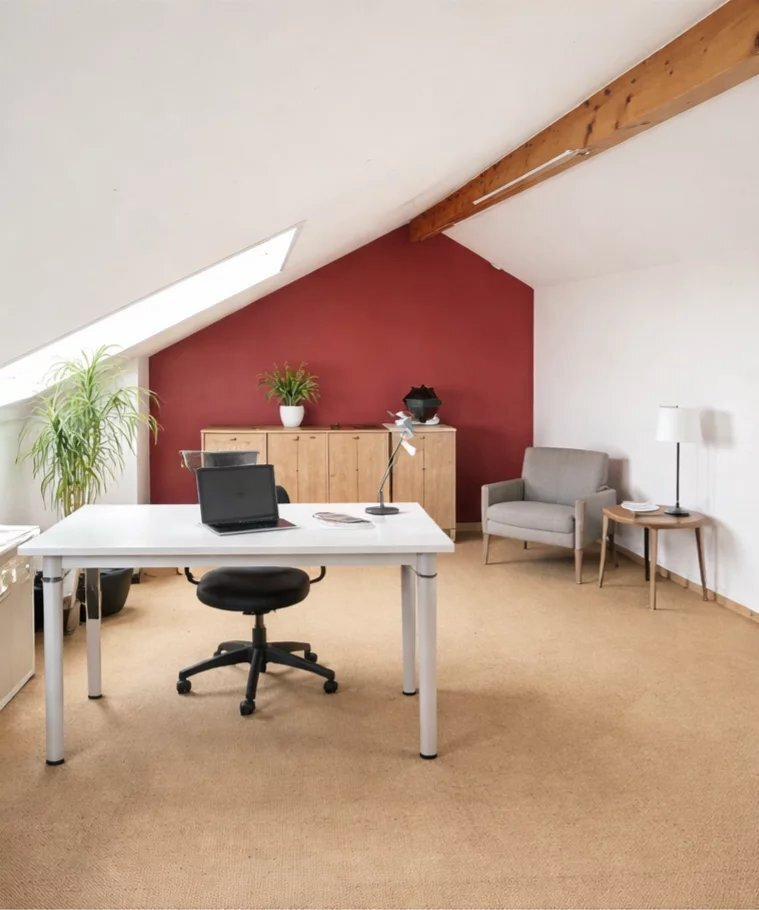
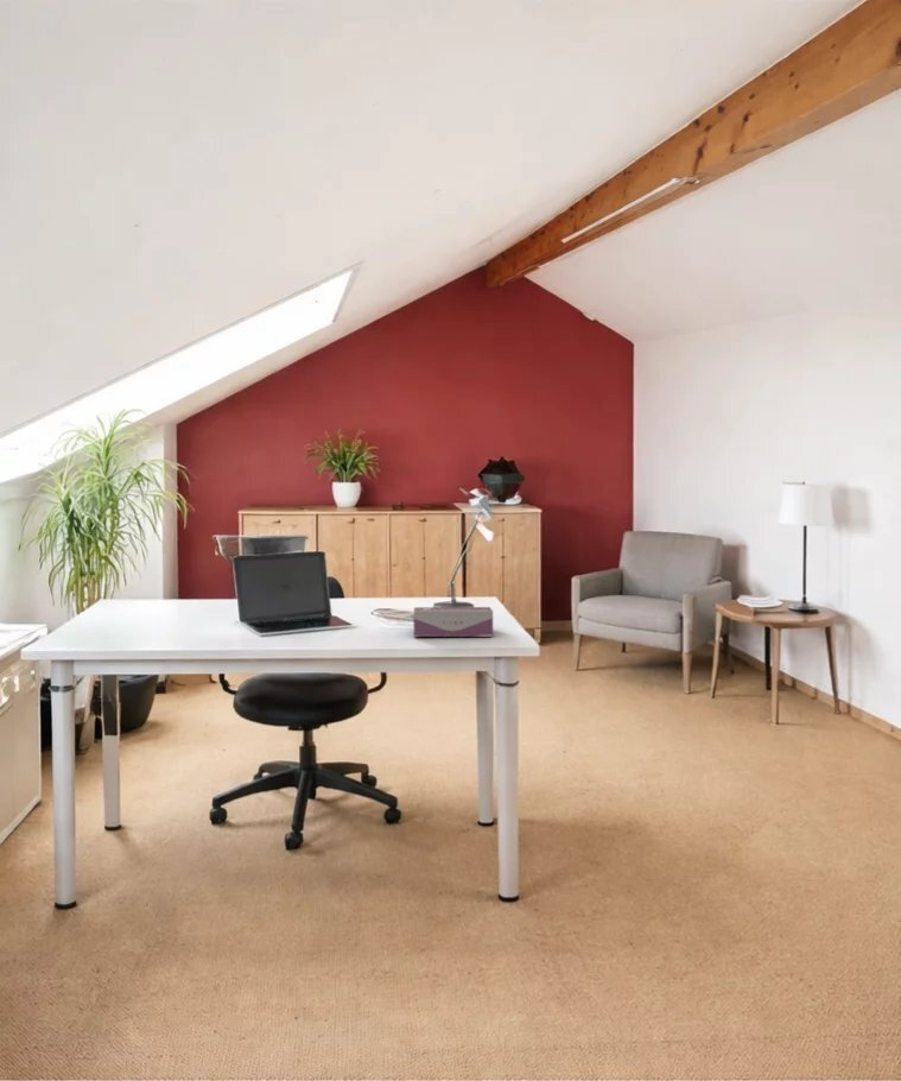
+ tissue box (452, 620)
